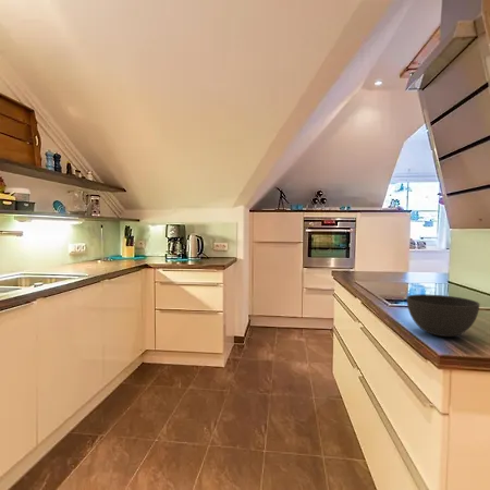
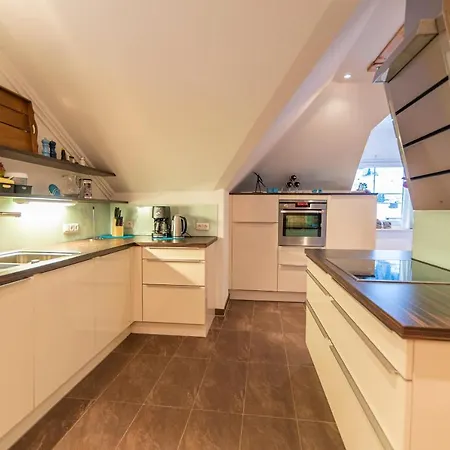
- bowl (441, 316)
